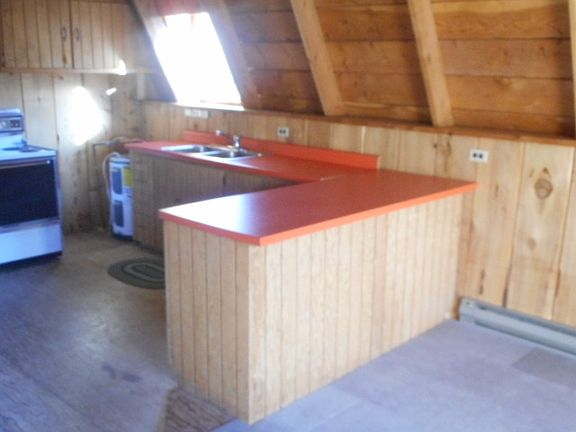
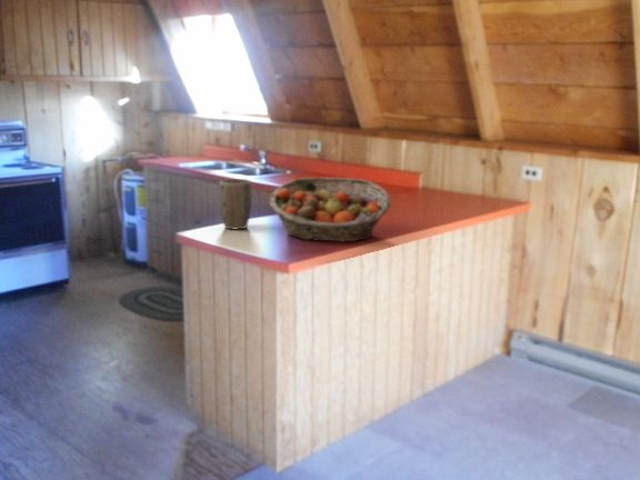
+ plant pot (236, 203)
+ fruit basket (330, 208)
